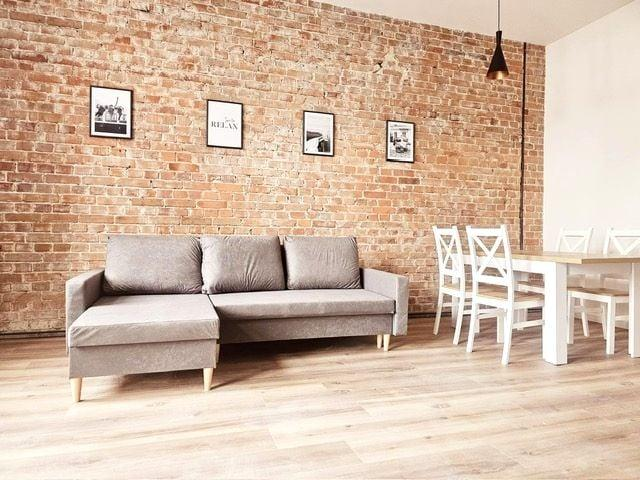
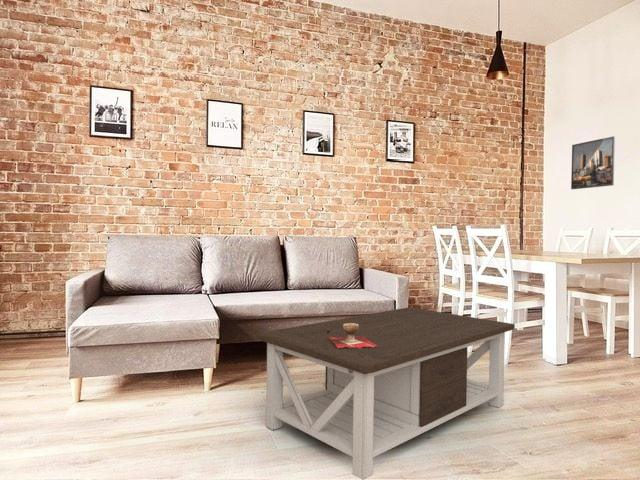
+ coffee table (393, 371)
+ decorative bowl (350, 333)
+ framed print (591, 164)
